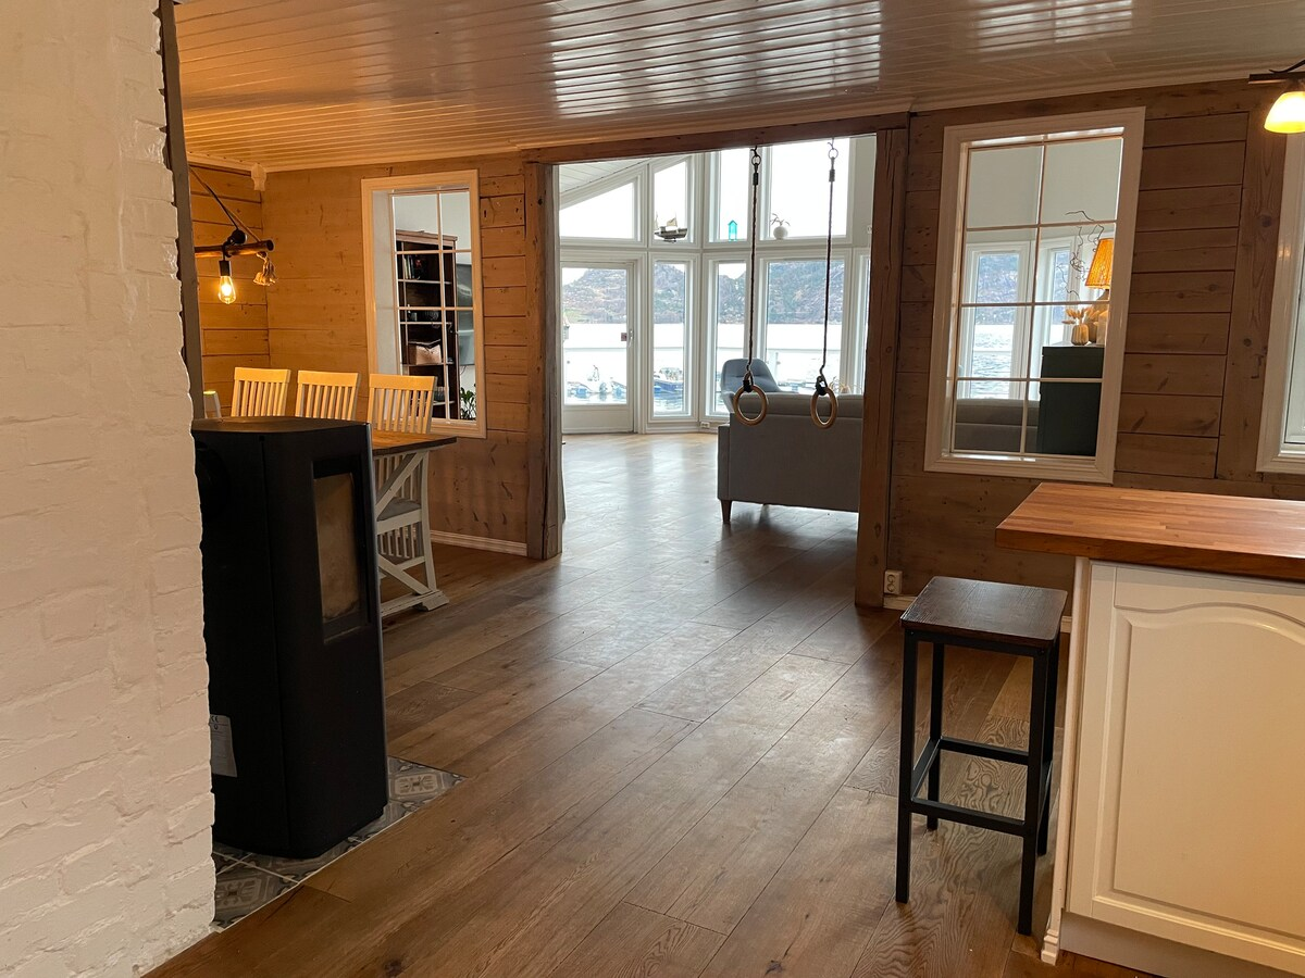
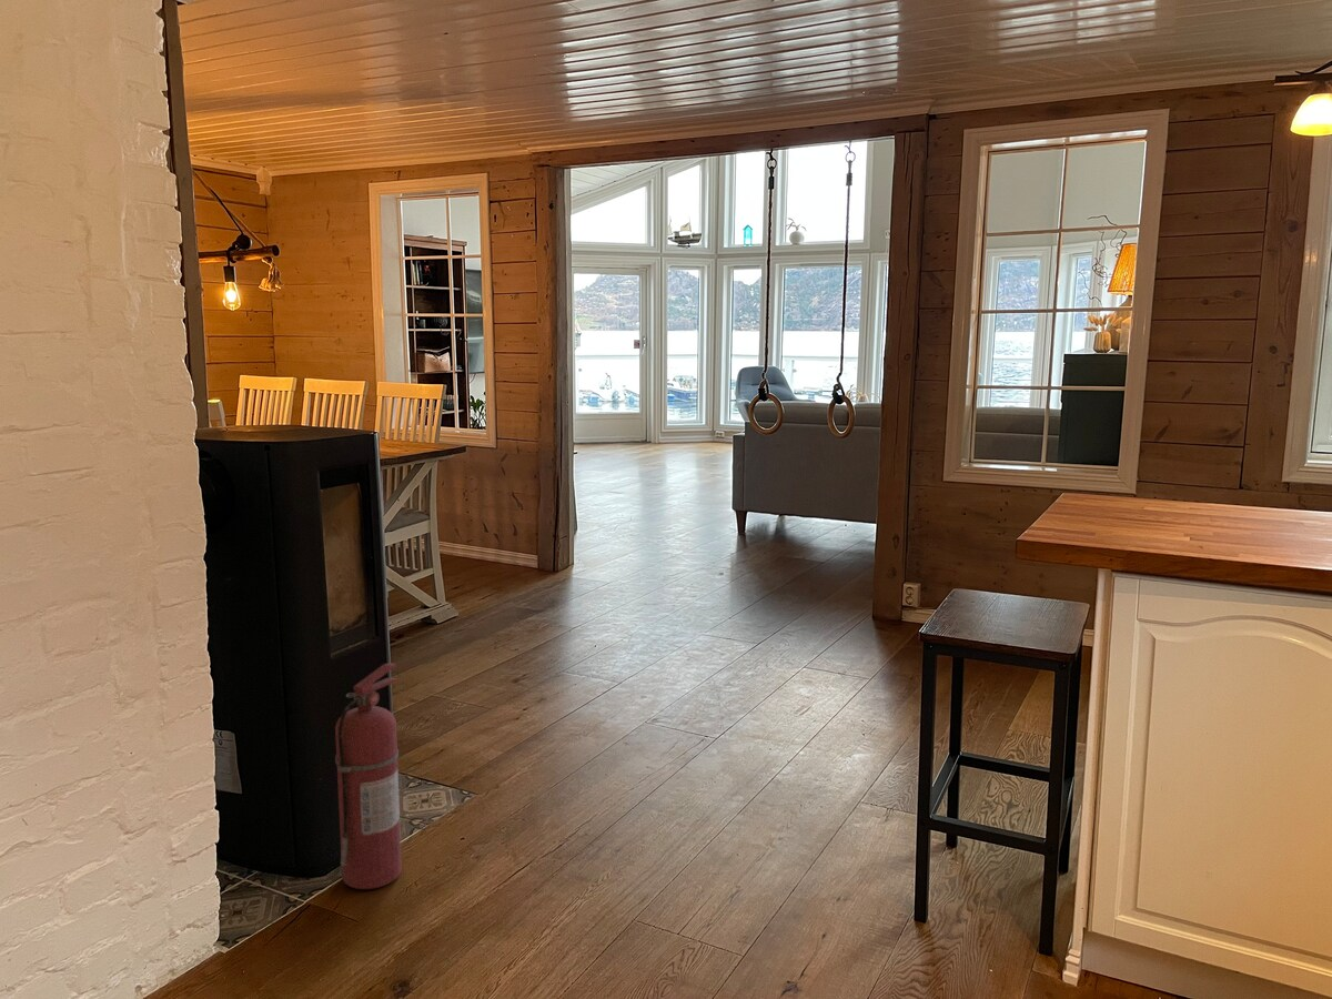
+ fire extinguisher (369, 776)
